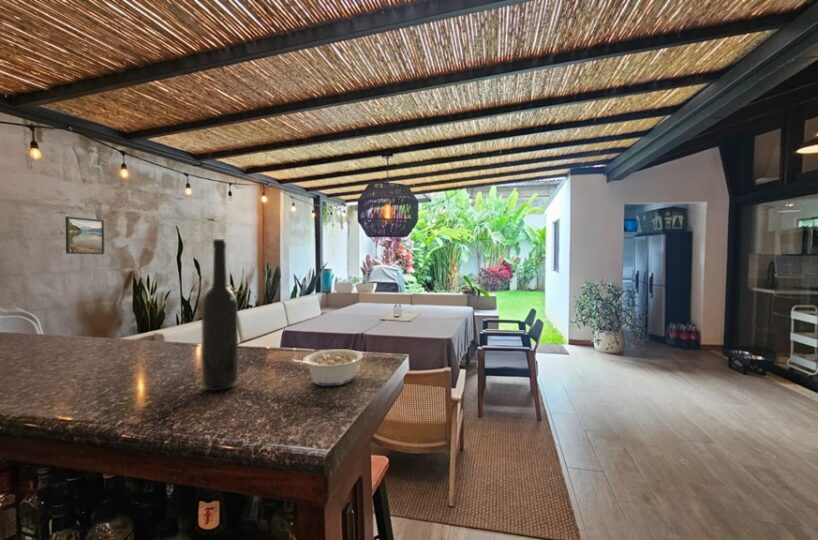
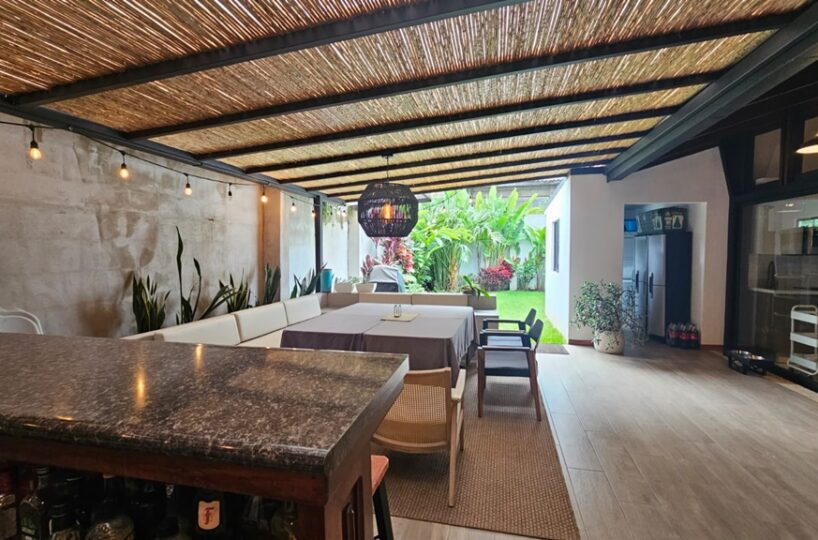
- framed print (85, 236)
- bottle (220, 313)
- legume (332, 366)
